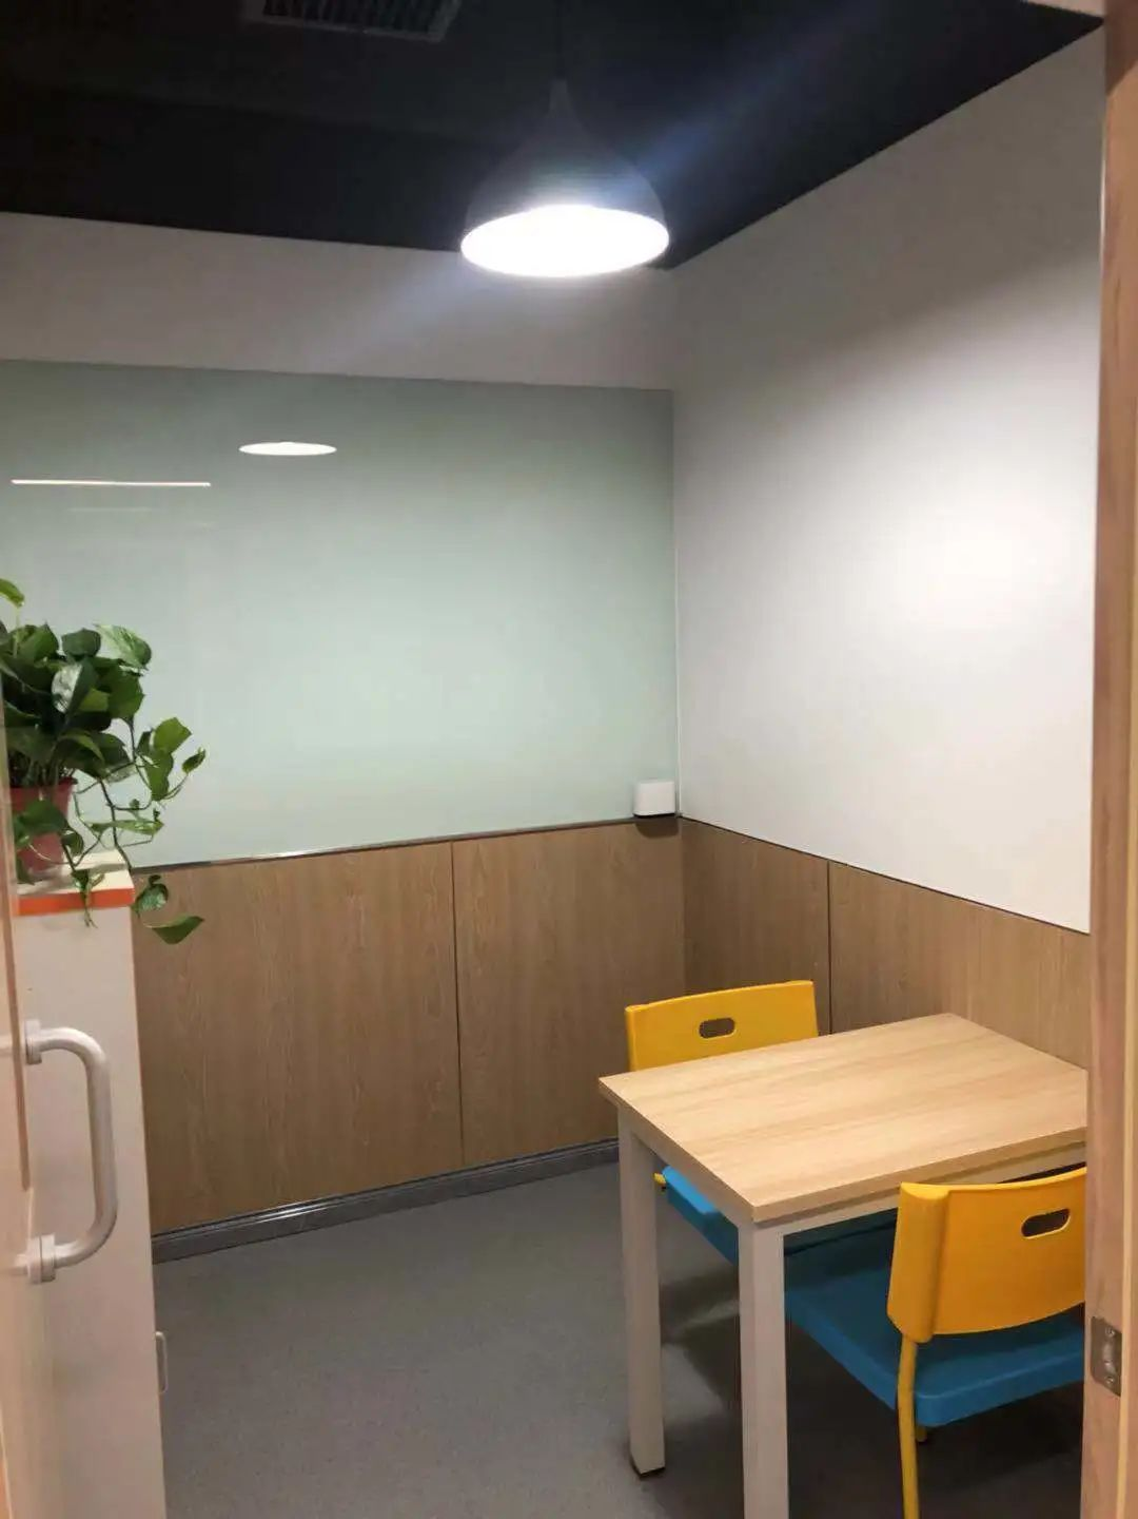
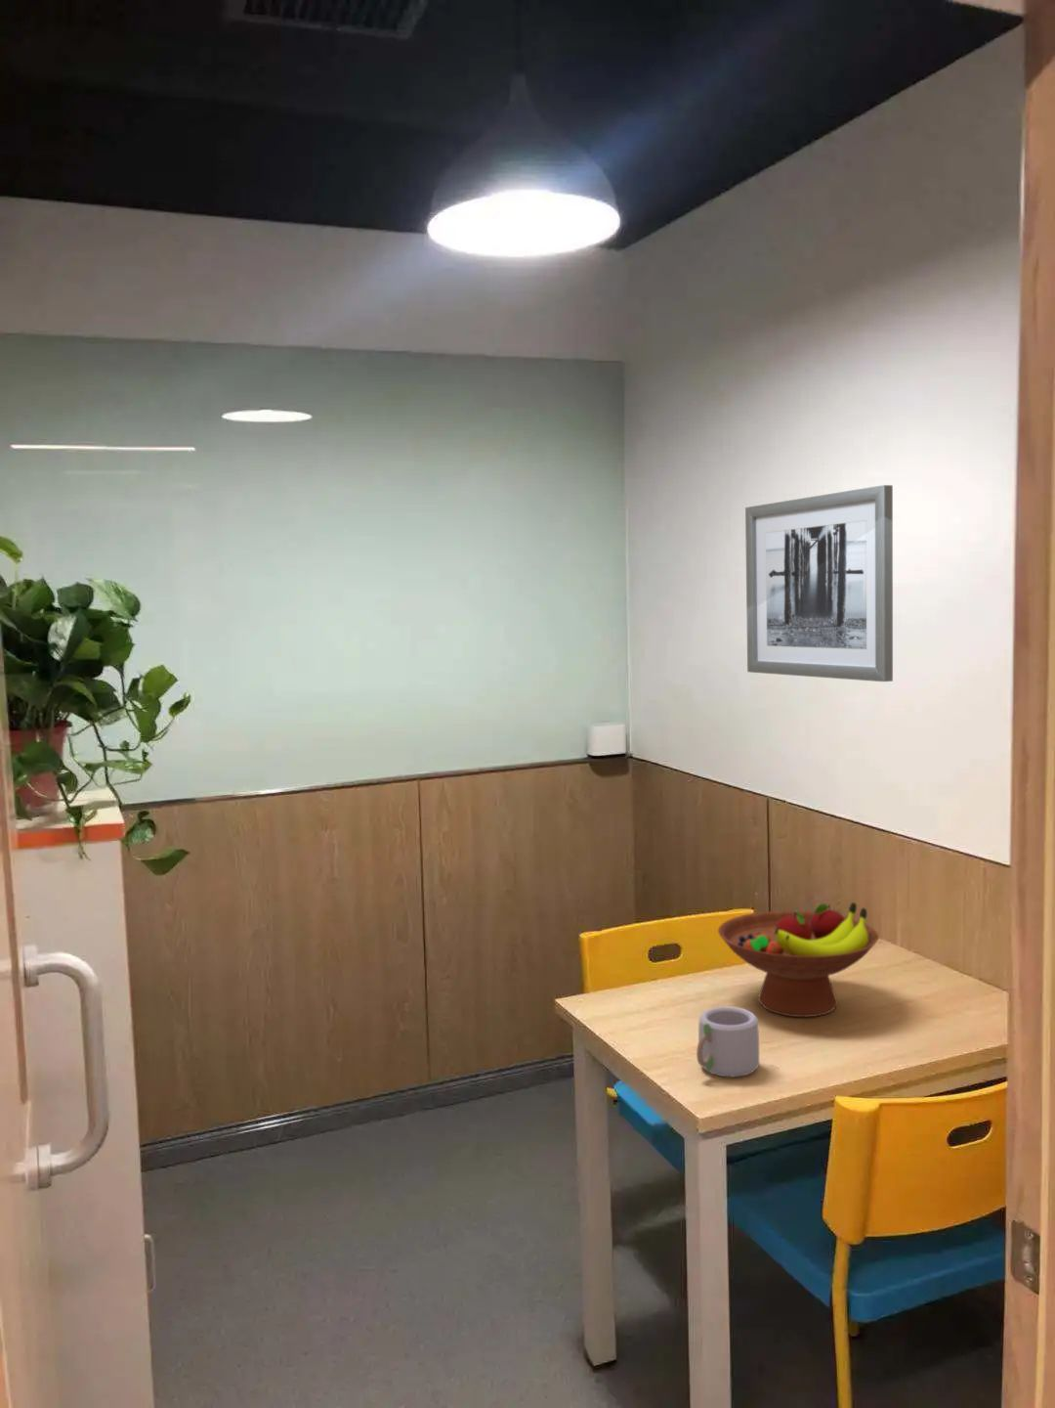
+ fruit bowl (797, 955)
+ mug (727, 1043)
+ wall art (812, 586)
